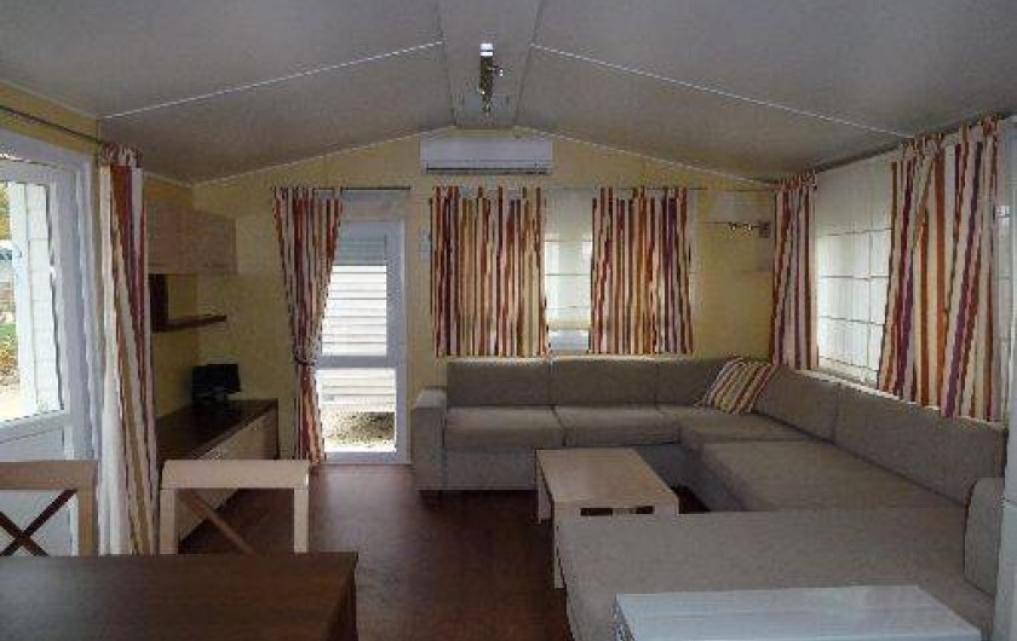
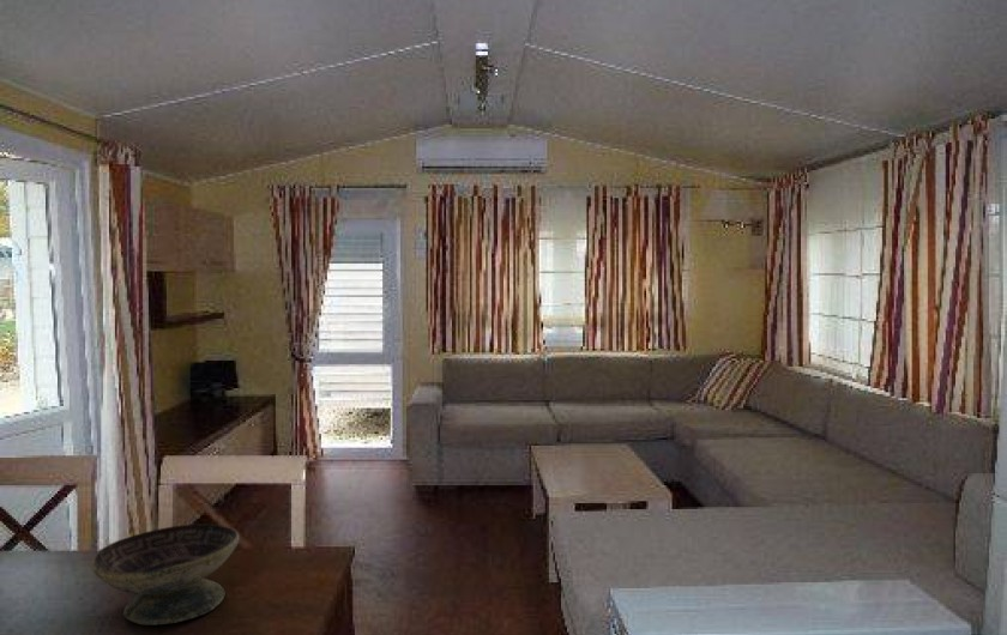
+ decorative bowl (168, 573)
